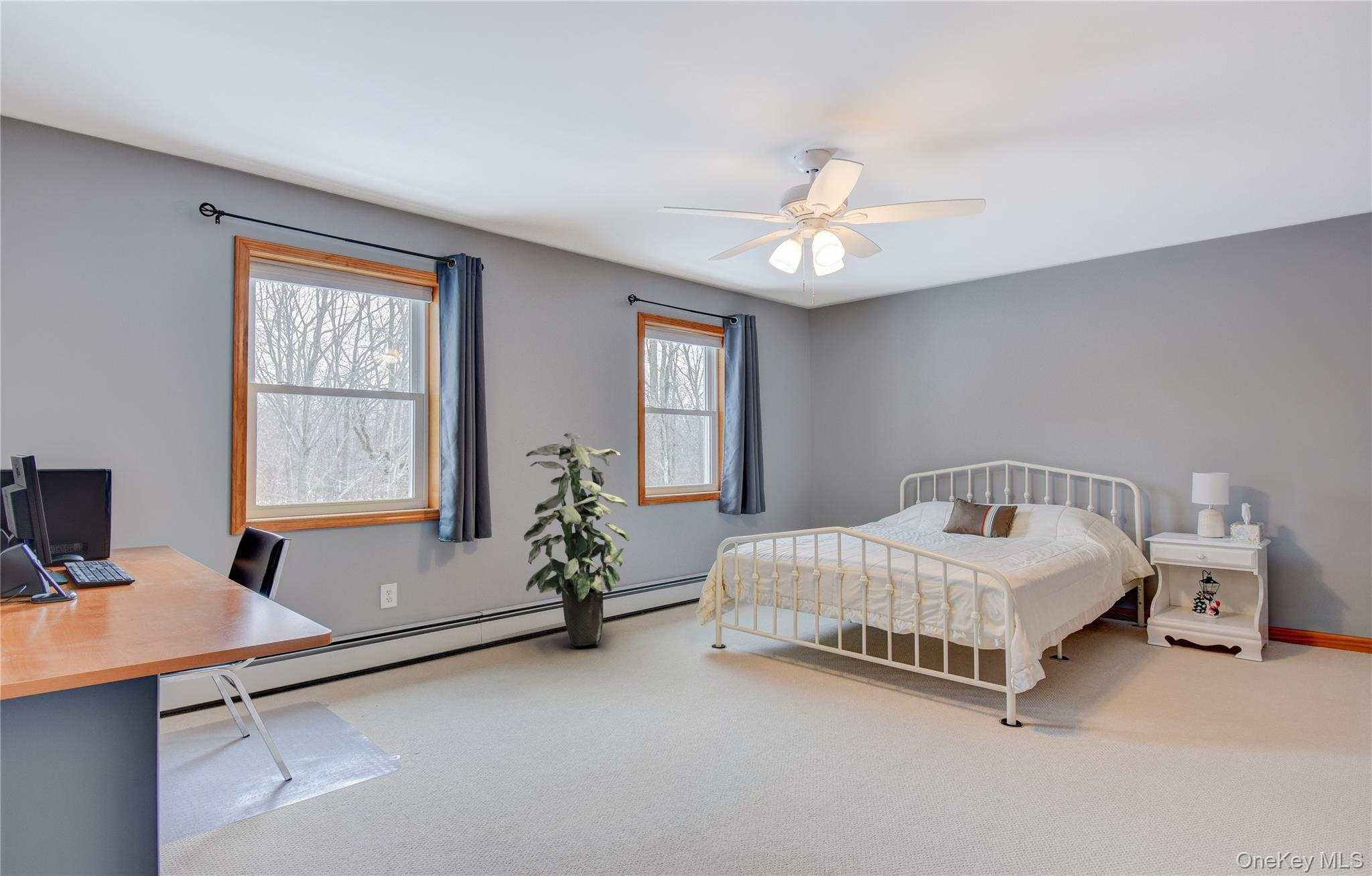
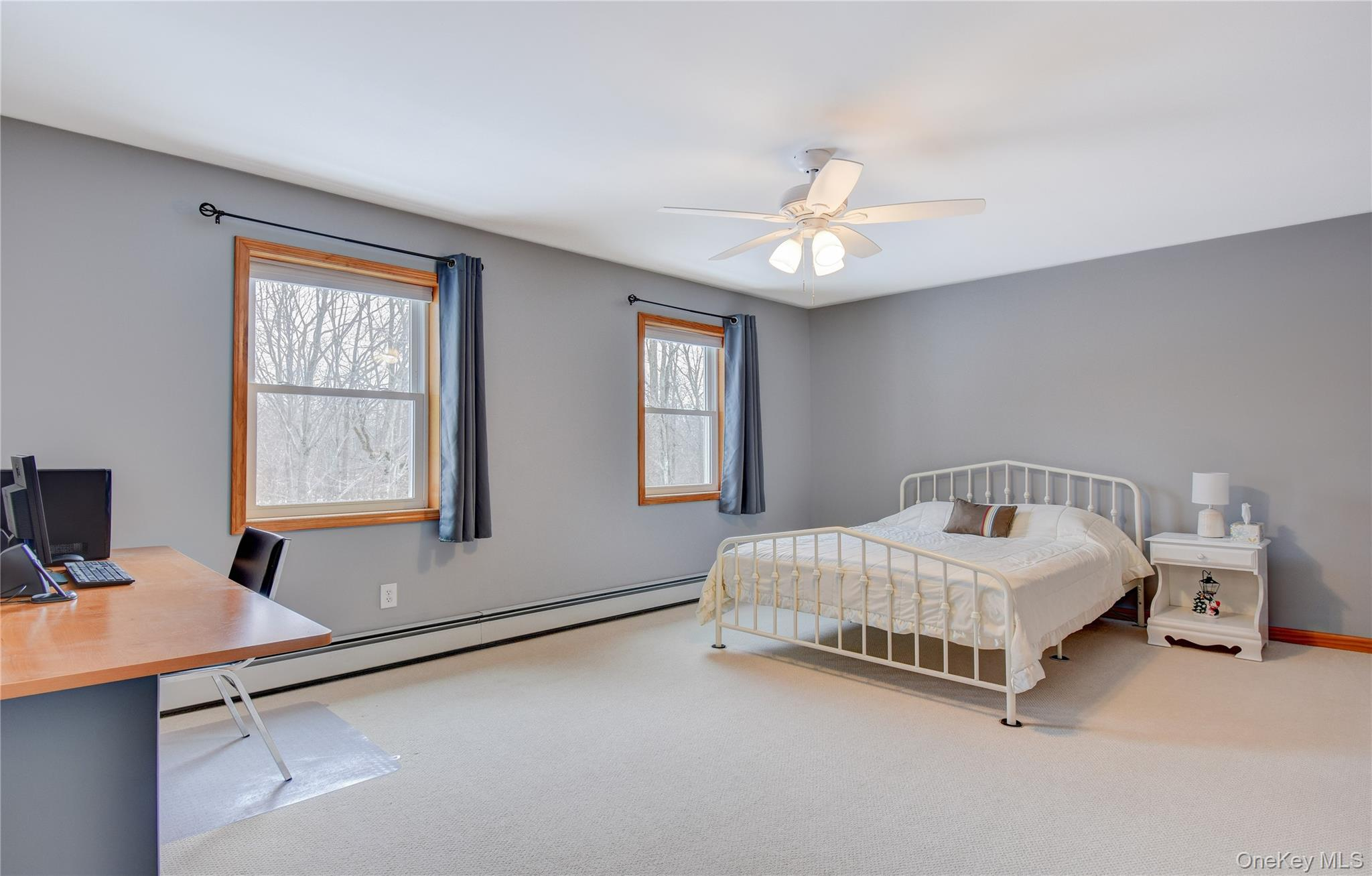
- indoor plant (575, 538)
